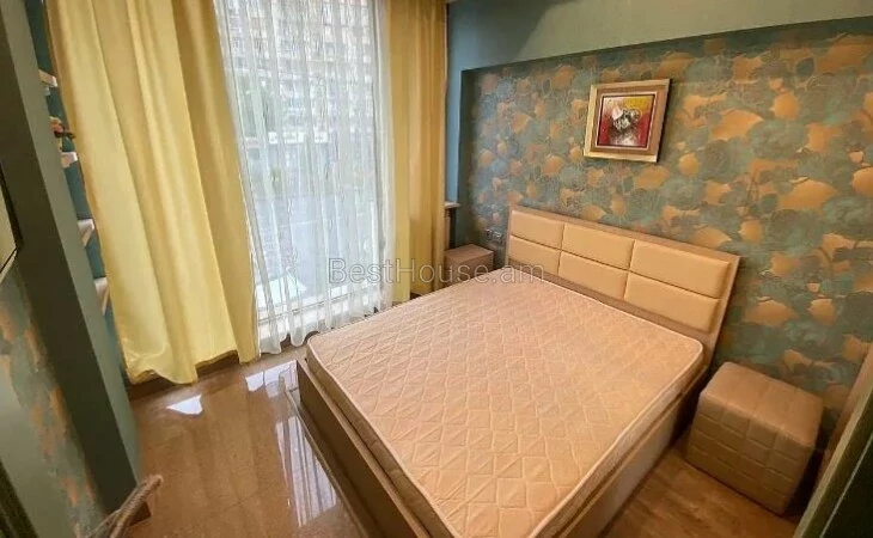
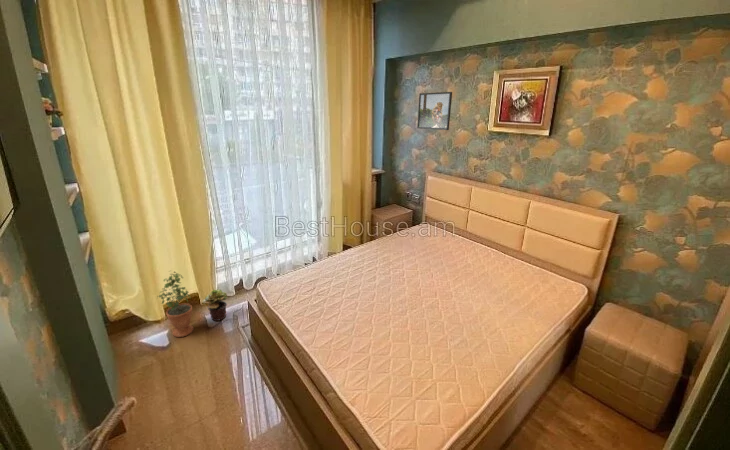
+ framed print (433, 111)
+ potted plant (175, 303)
+ potted plant (215, 303)
